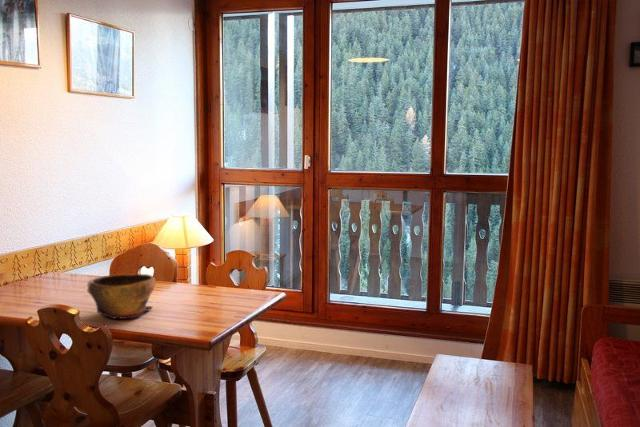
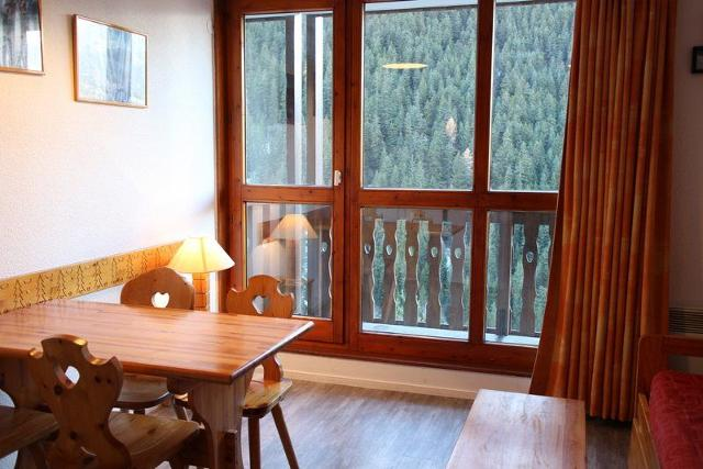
- bowl (122, 295)
